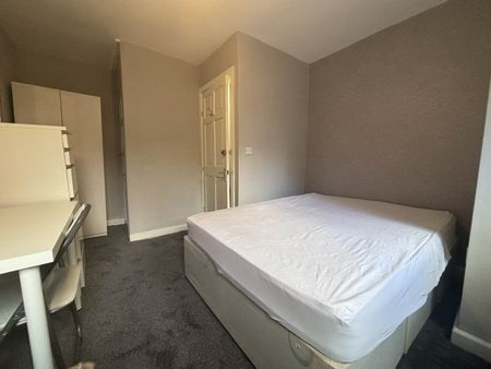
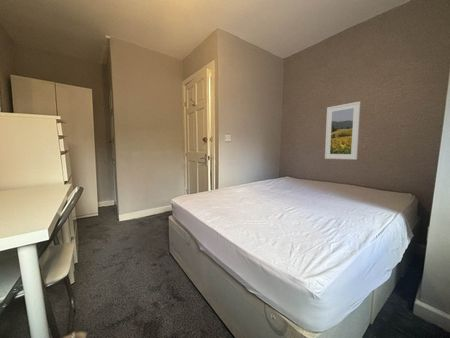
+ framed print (341, 132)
